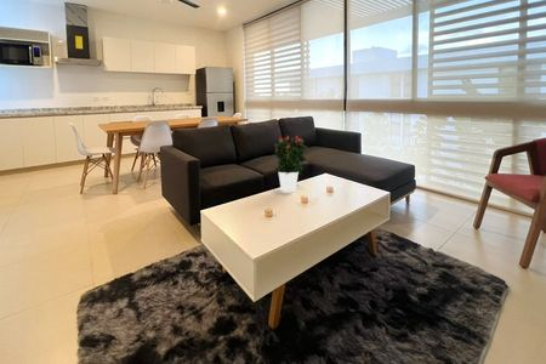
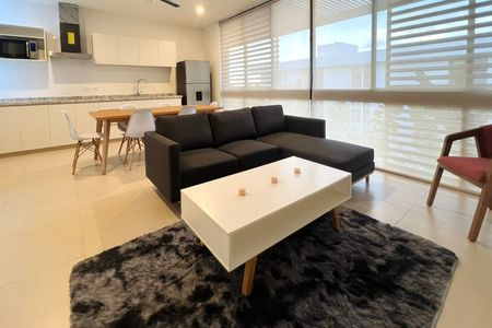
- potted flower (289, 163)
